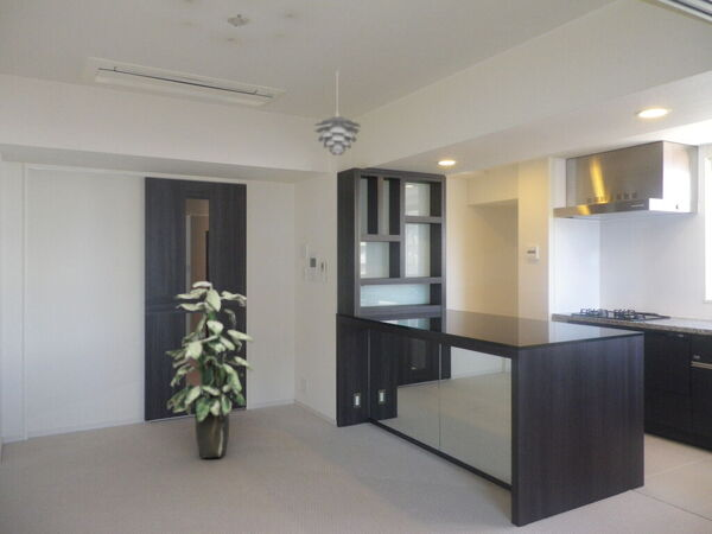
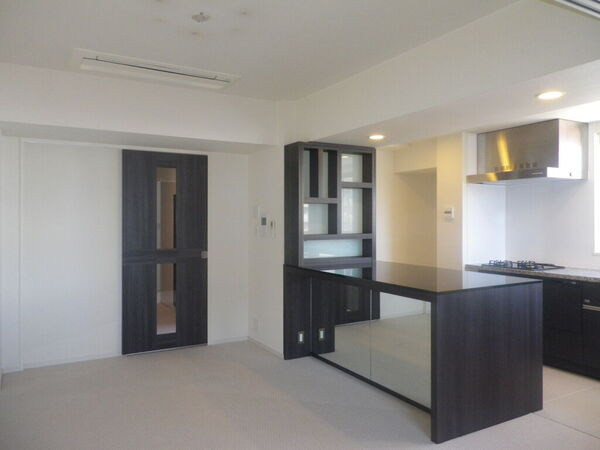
- indoor plant (208, 367)
- pendant light (337, 113)
